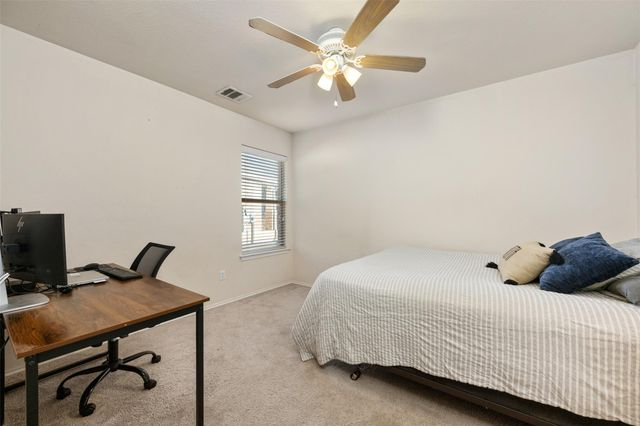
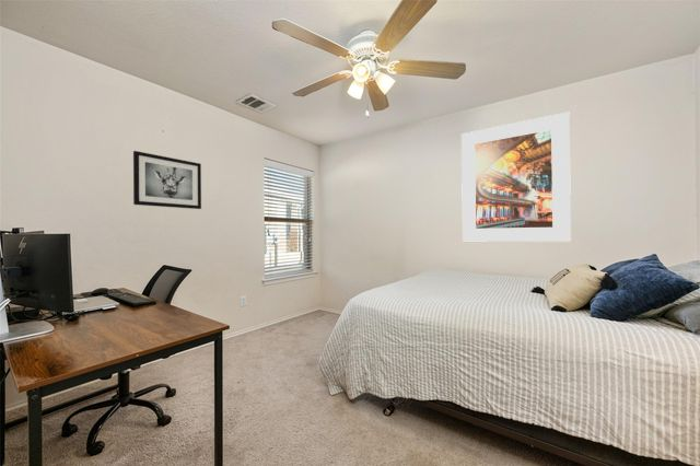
+ wall art (170, 182)
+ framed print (511, 183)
